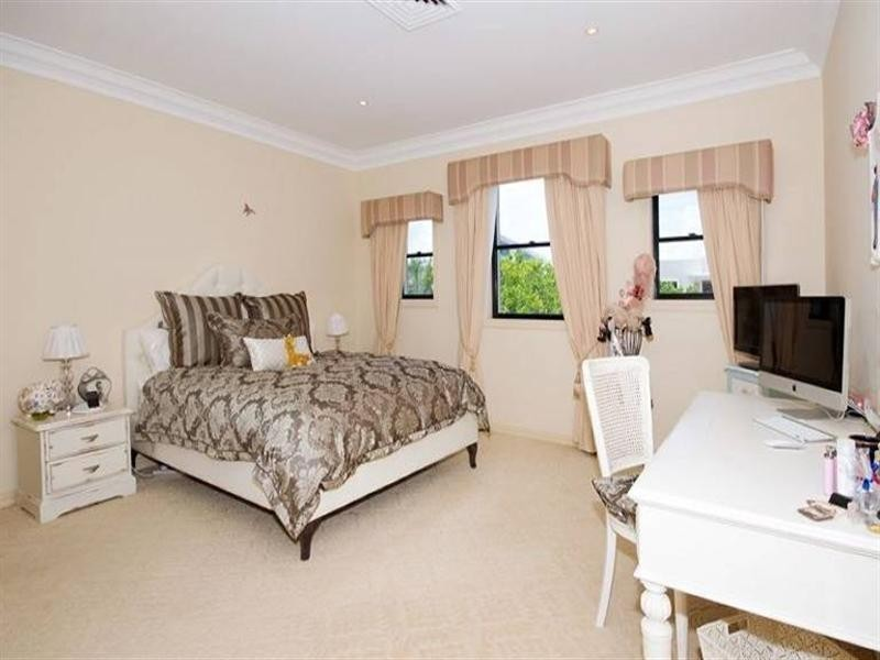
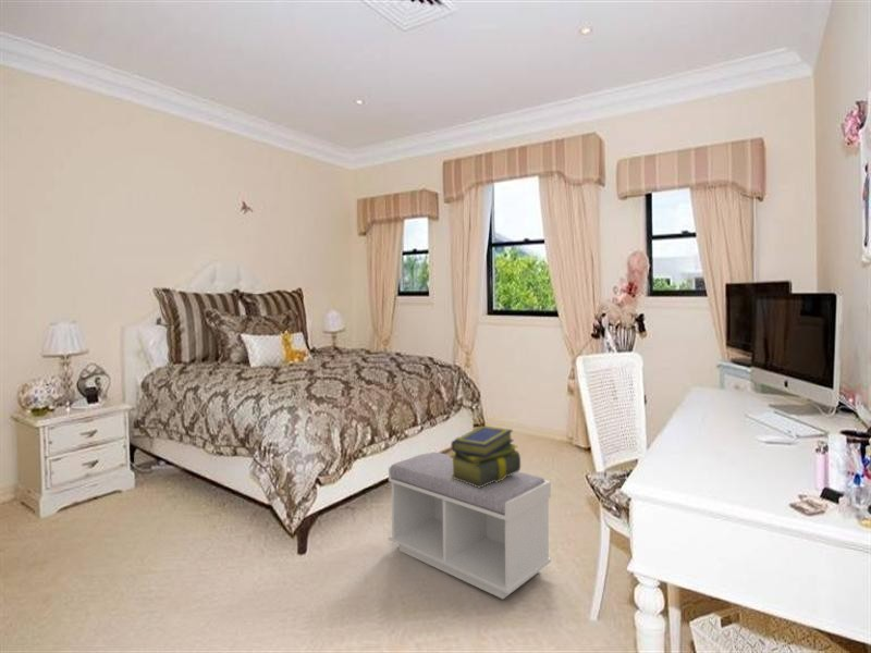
+ stack of books (484, 454)
+ bench (465, 515)
